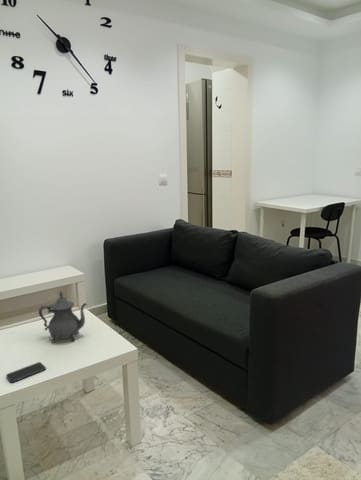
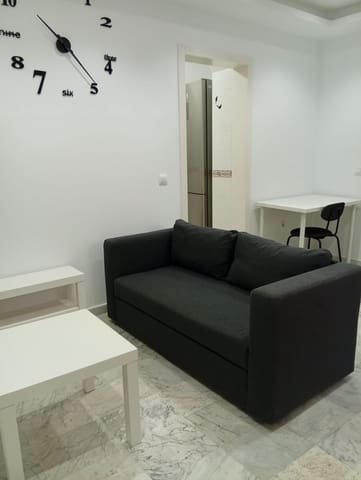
- teapot (63, 314)
- smartphone (26, 371)
